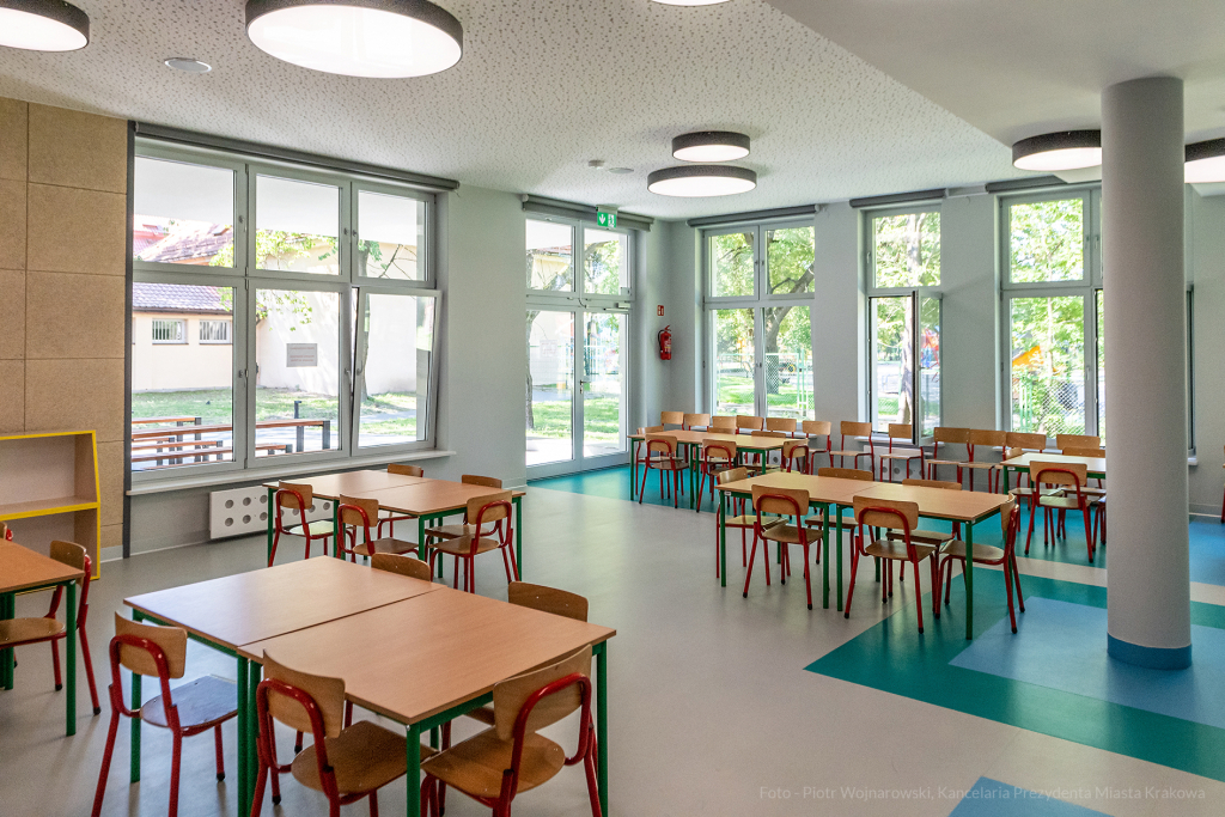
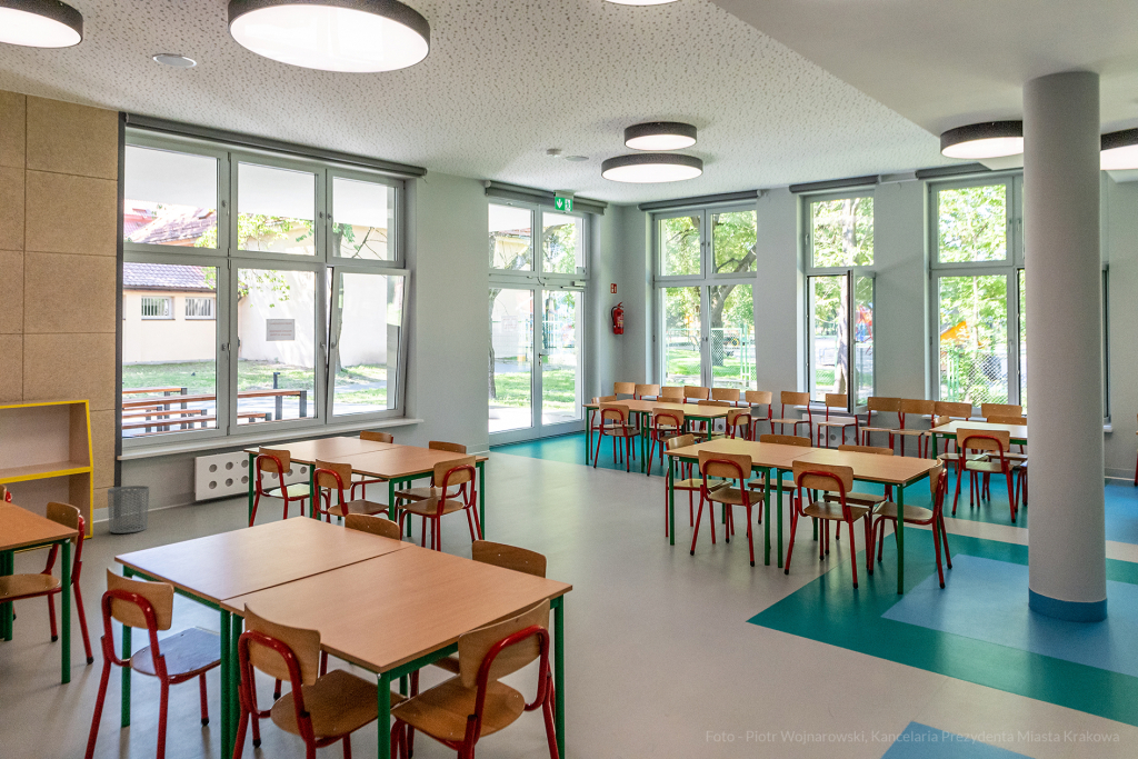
+ waste bin (128, 508)
